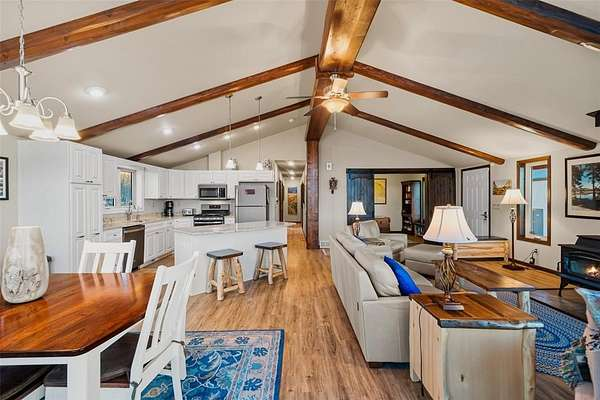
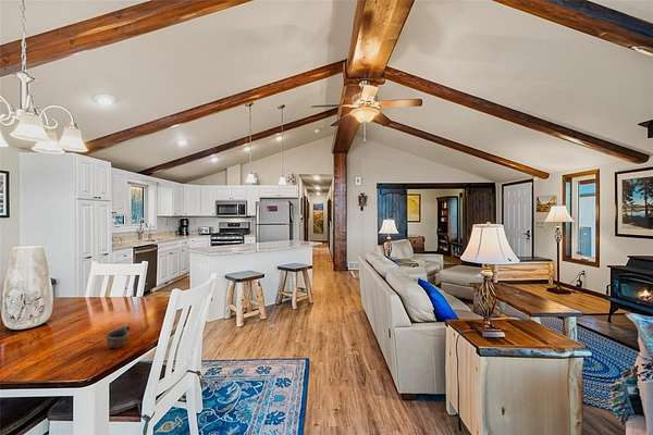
+ cup (119, 336)
